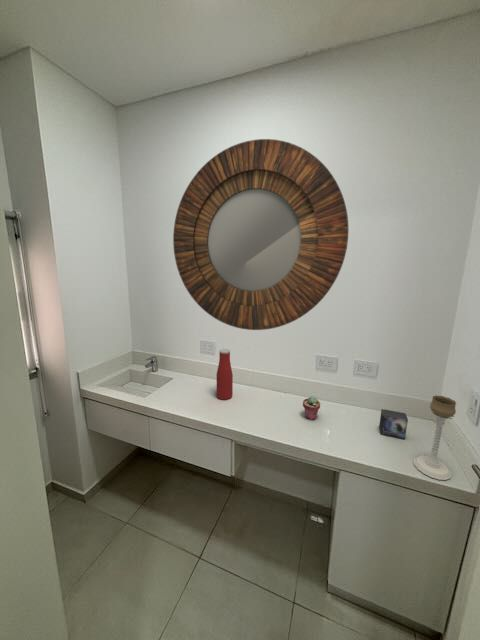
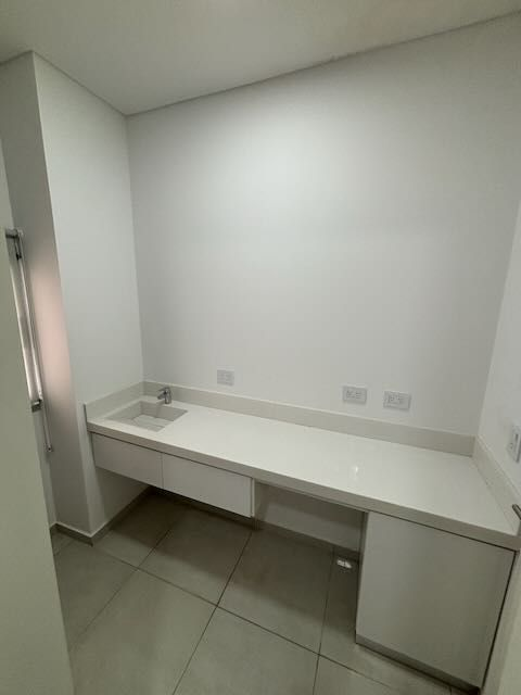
- potted succulent (311, 406)
- candle holder (437, 434)
- home mirror (251, 241)
- small box (392, 423)
- bottle (224, 373)
